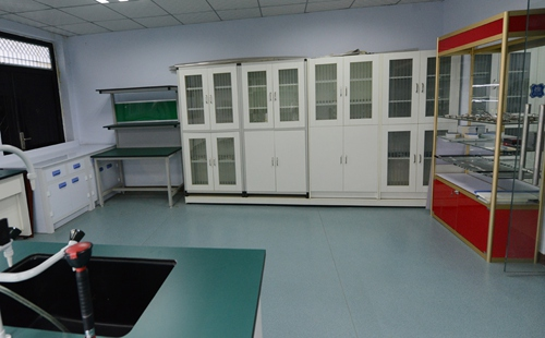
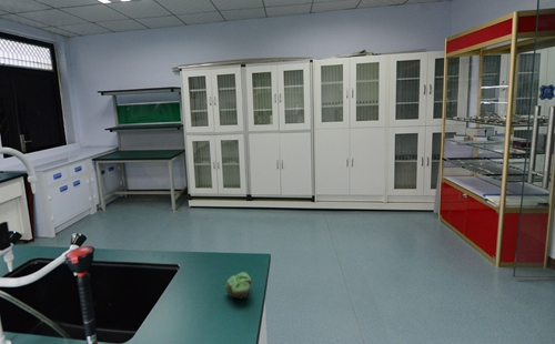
+ sponge (238, 286)
